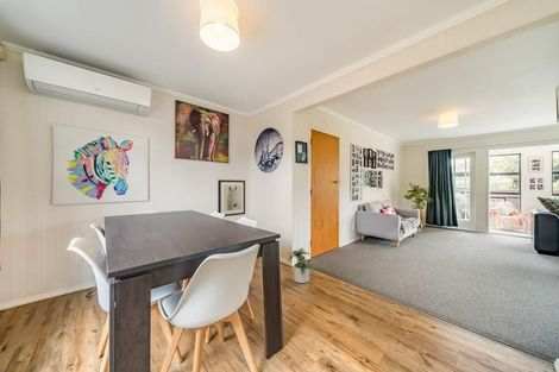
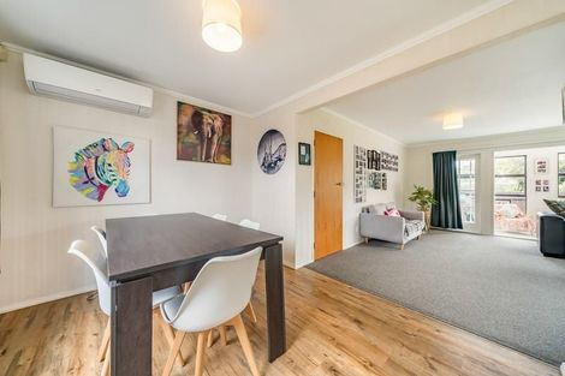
- potted plant (299, 264)
- wall art (232, 197)
